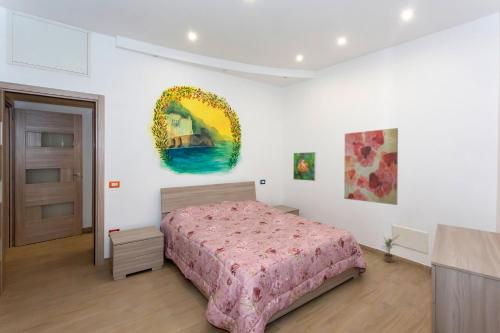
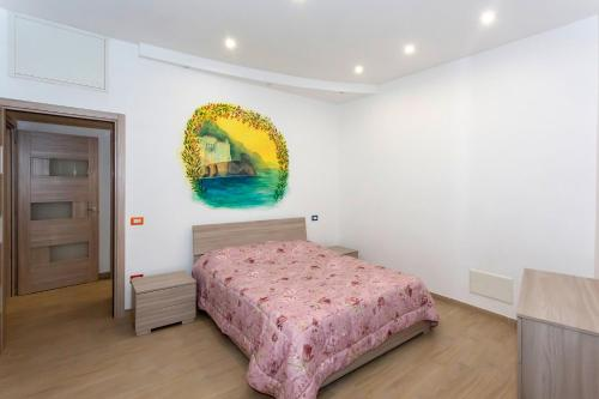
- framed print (304, 166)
- potted plant (389, 248)
- wall art (368, 166)
